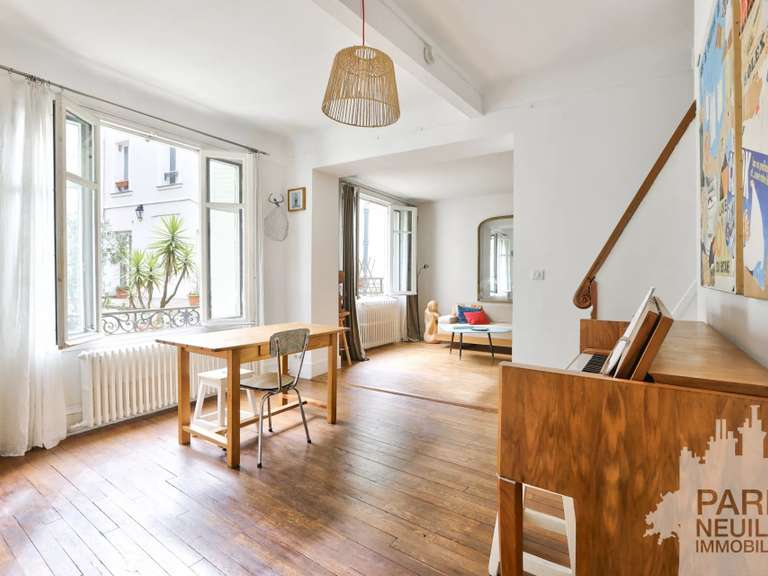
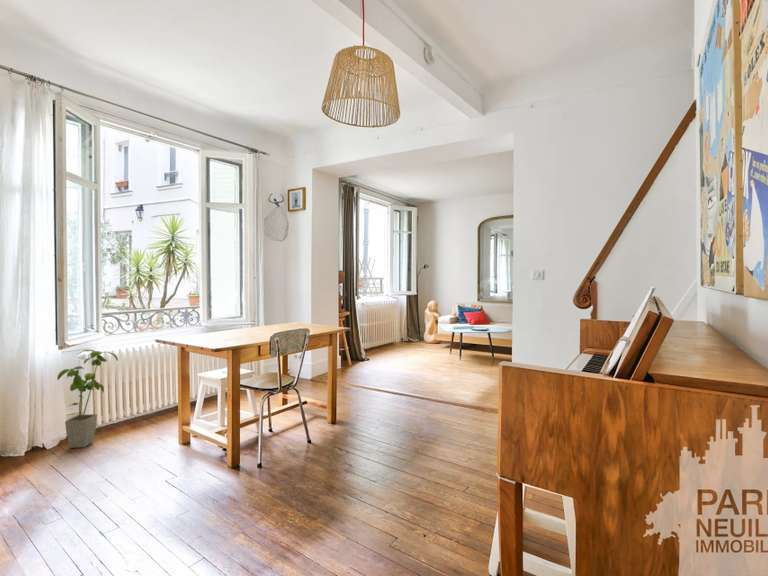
+ house plant (89, 395)
